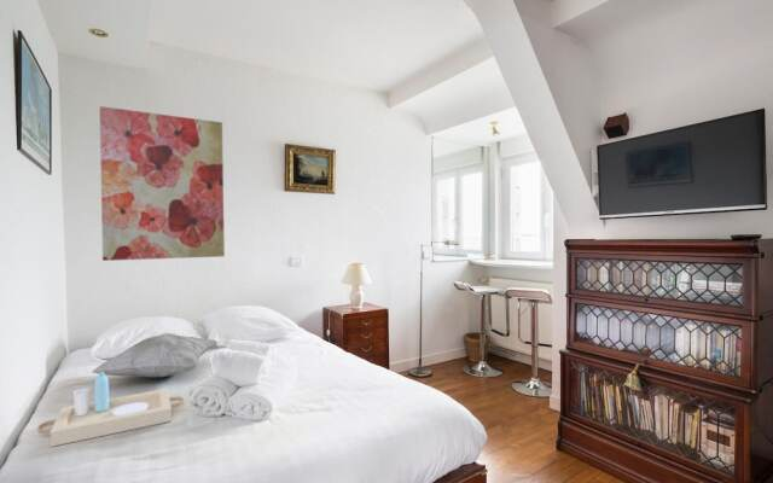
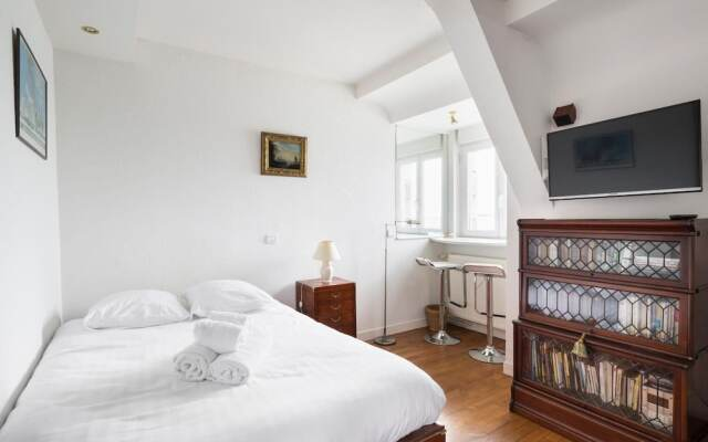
- decorative pillow (162, 355)
- wall art (165, 186)
- serving tray (116, 397)
